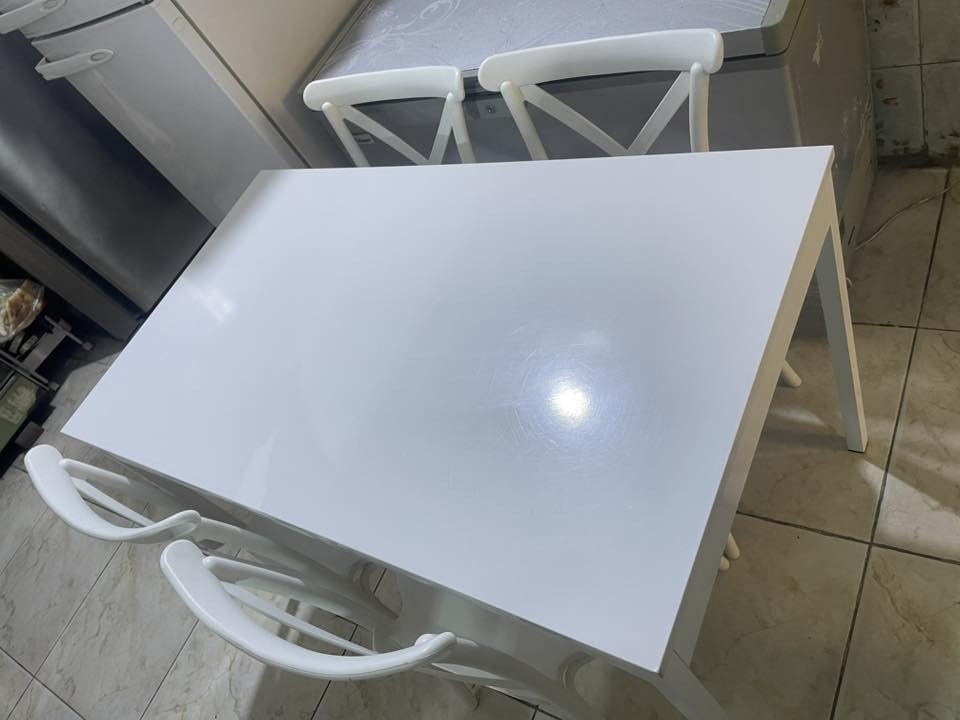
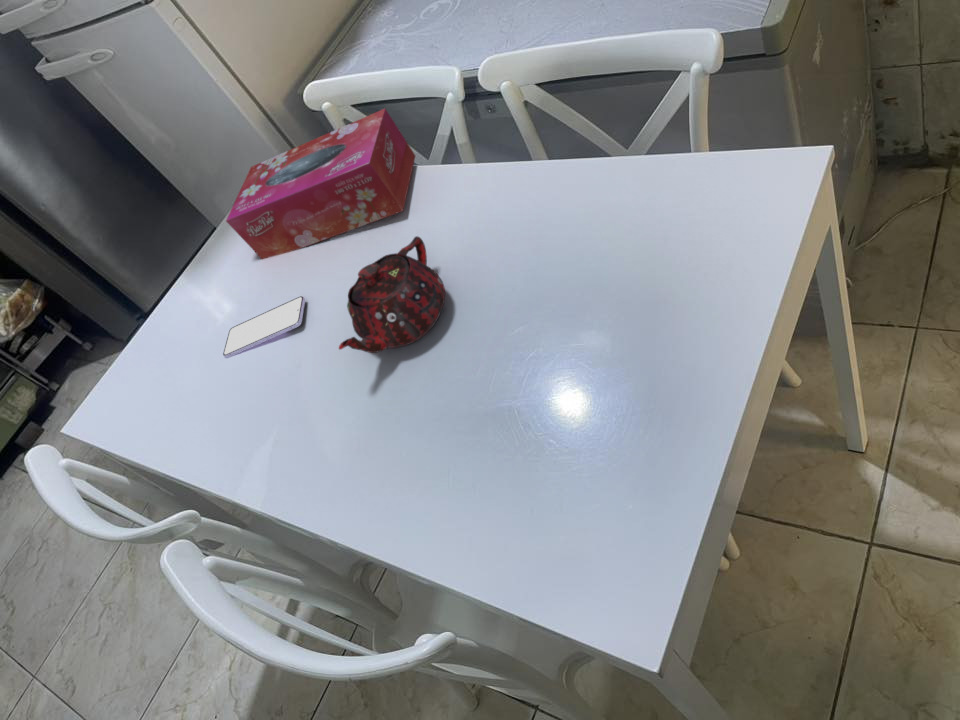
+ smartphone (264, 327)
+ tissue box (322, 187)
+ teapot (388, 297)
